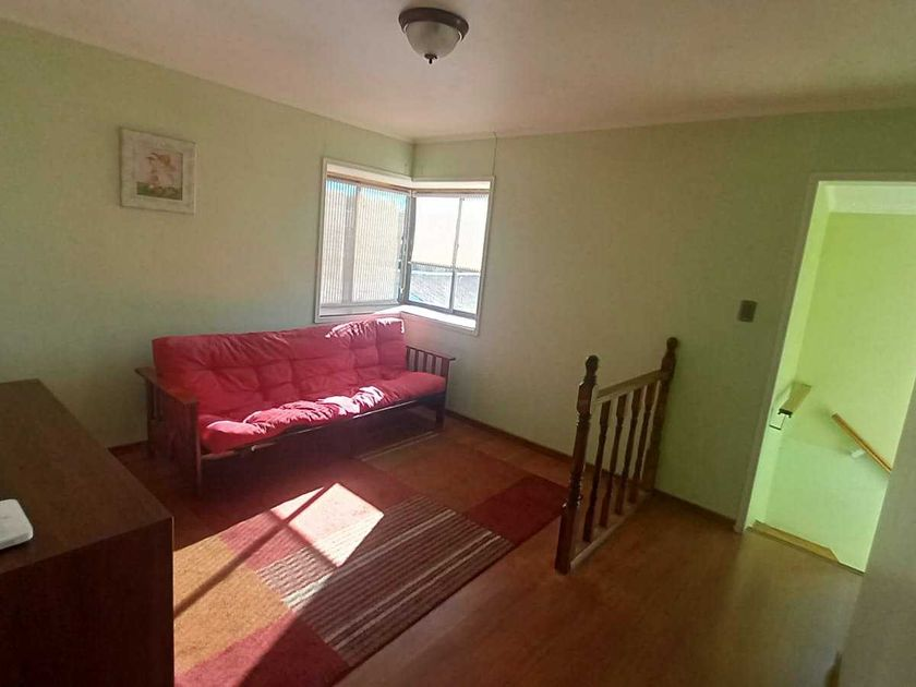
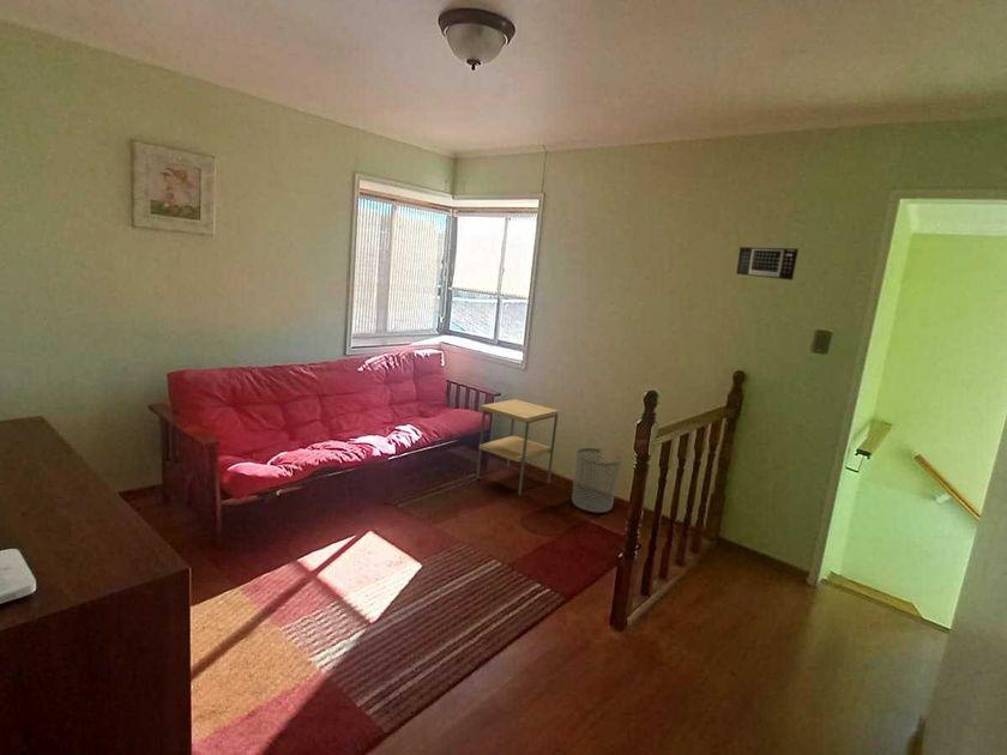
+ calendar (765, 262)
+ side table (515, 445)
+ waste bin (595, 479)
